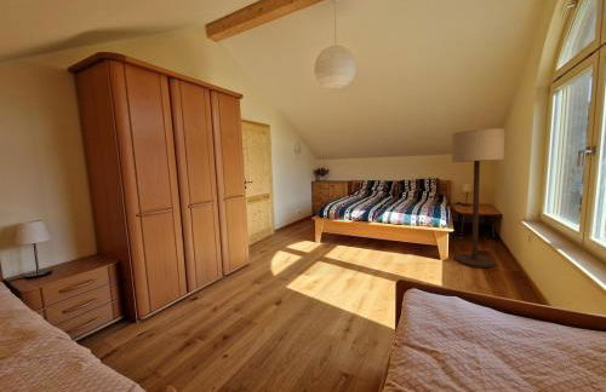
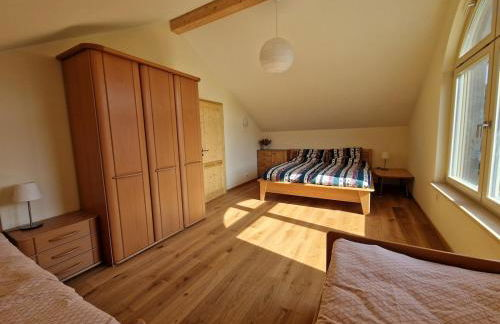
- floor lamp (475, 197)
